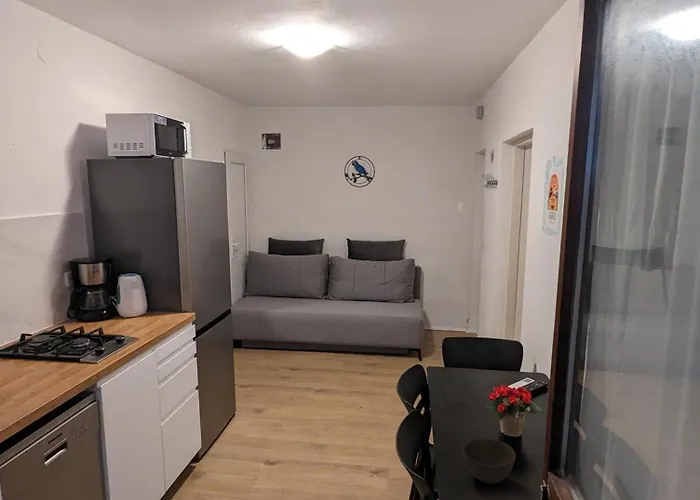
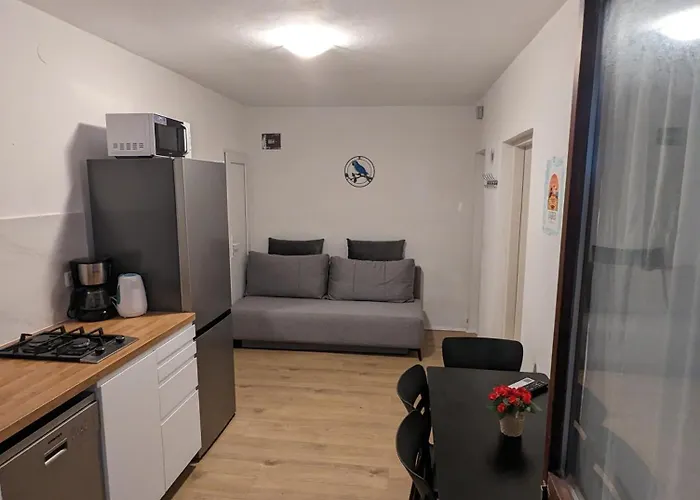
- bowl (488, 464)
